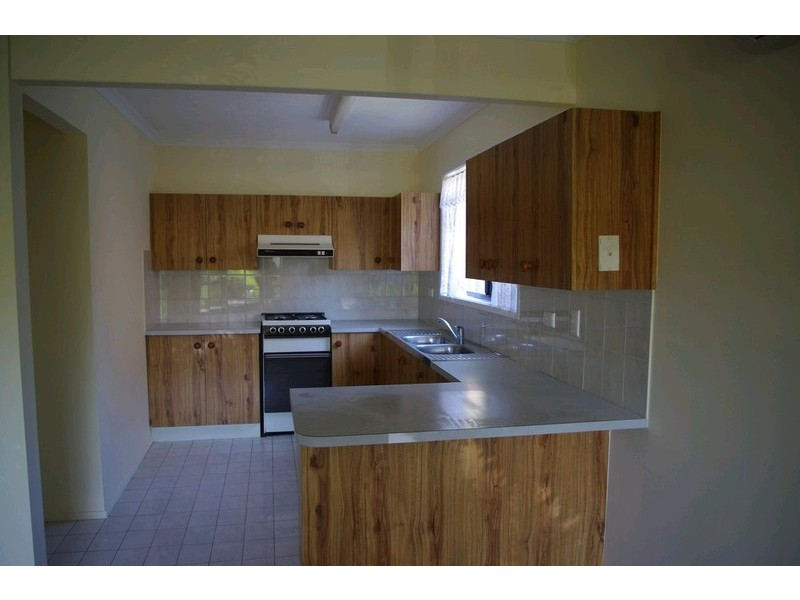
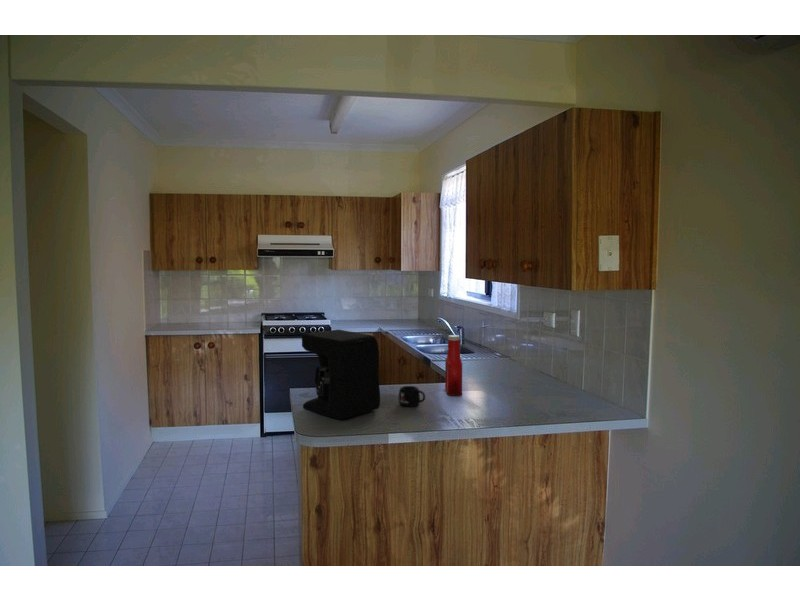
+ soap bottle (453, 363)
+ mug (412, 396)
+ coffee maker (339, 371)
